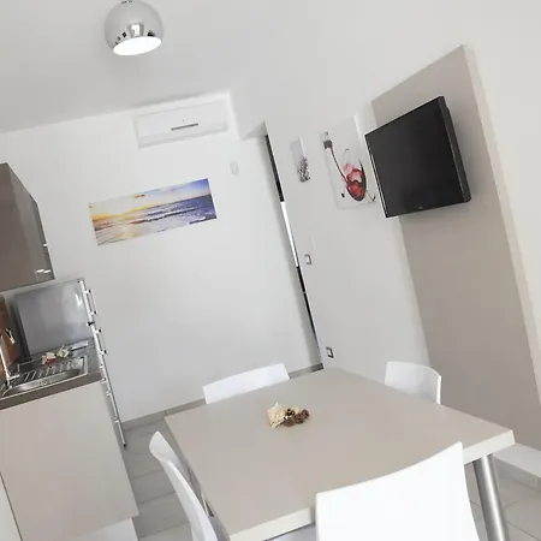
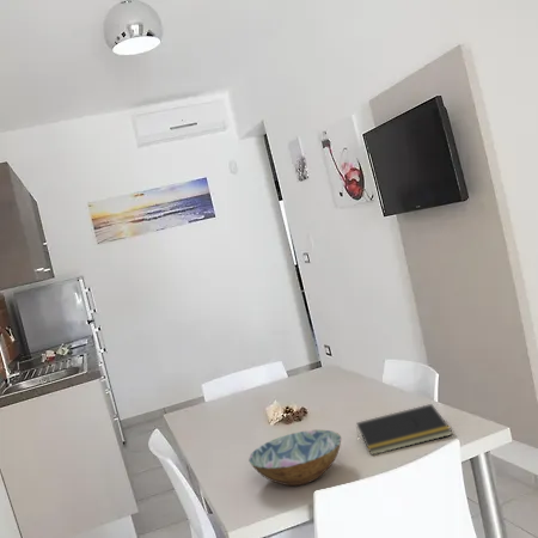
+ bowl (298, 461)
+ notepad (402, 428)
